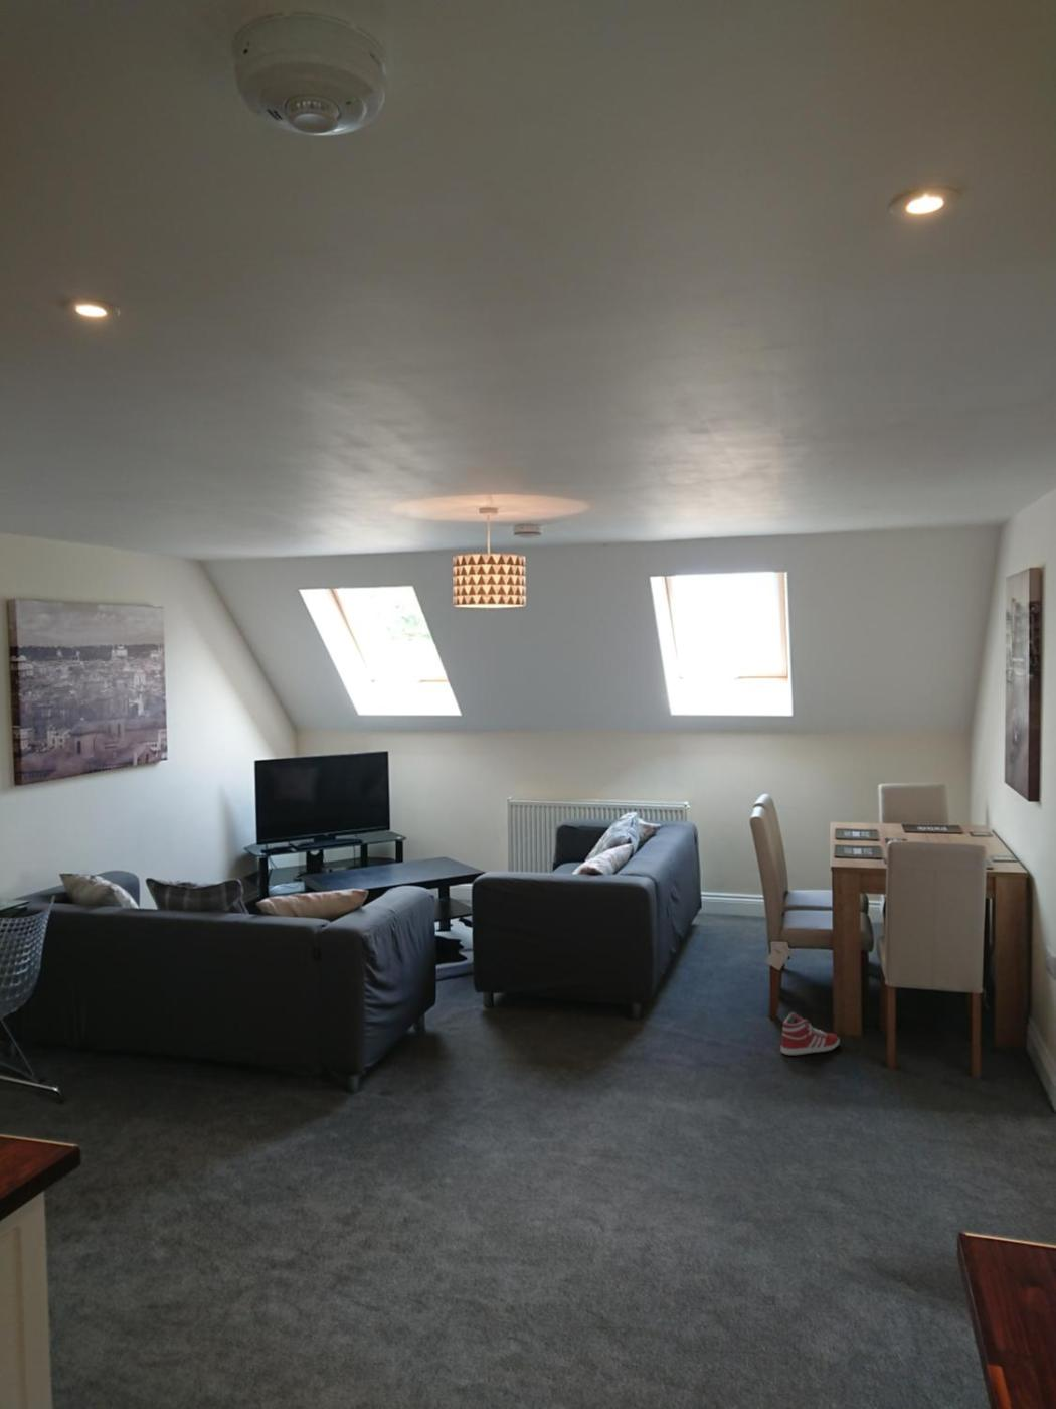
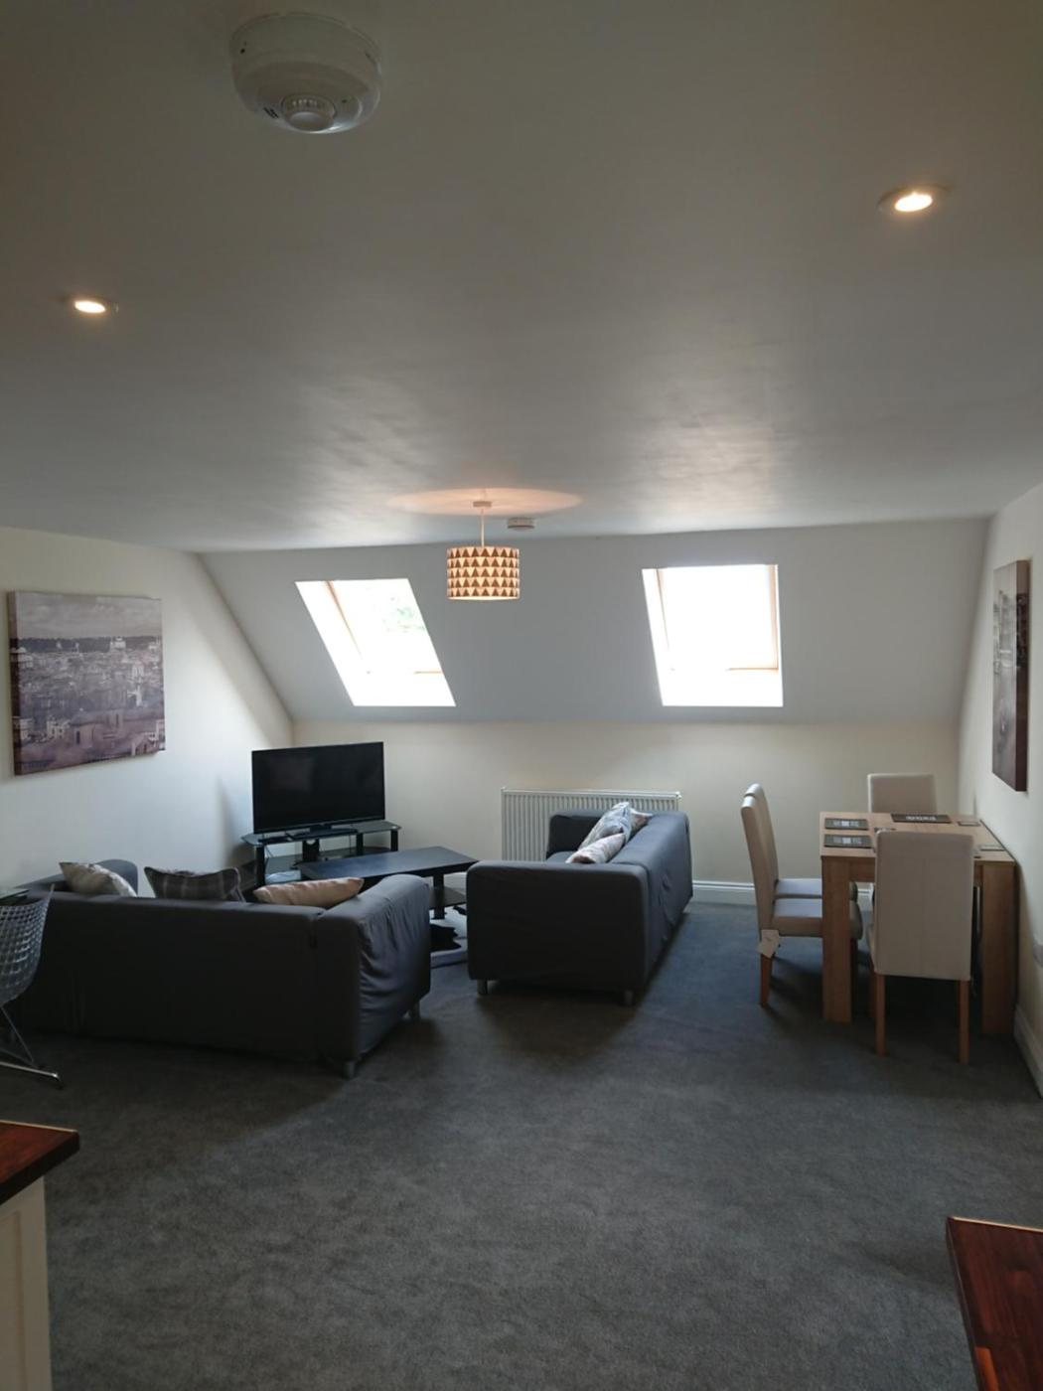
- sneaker (811, 1031)
